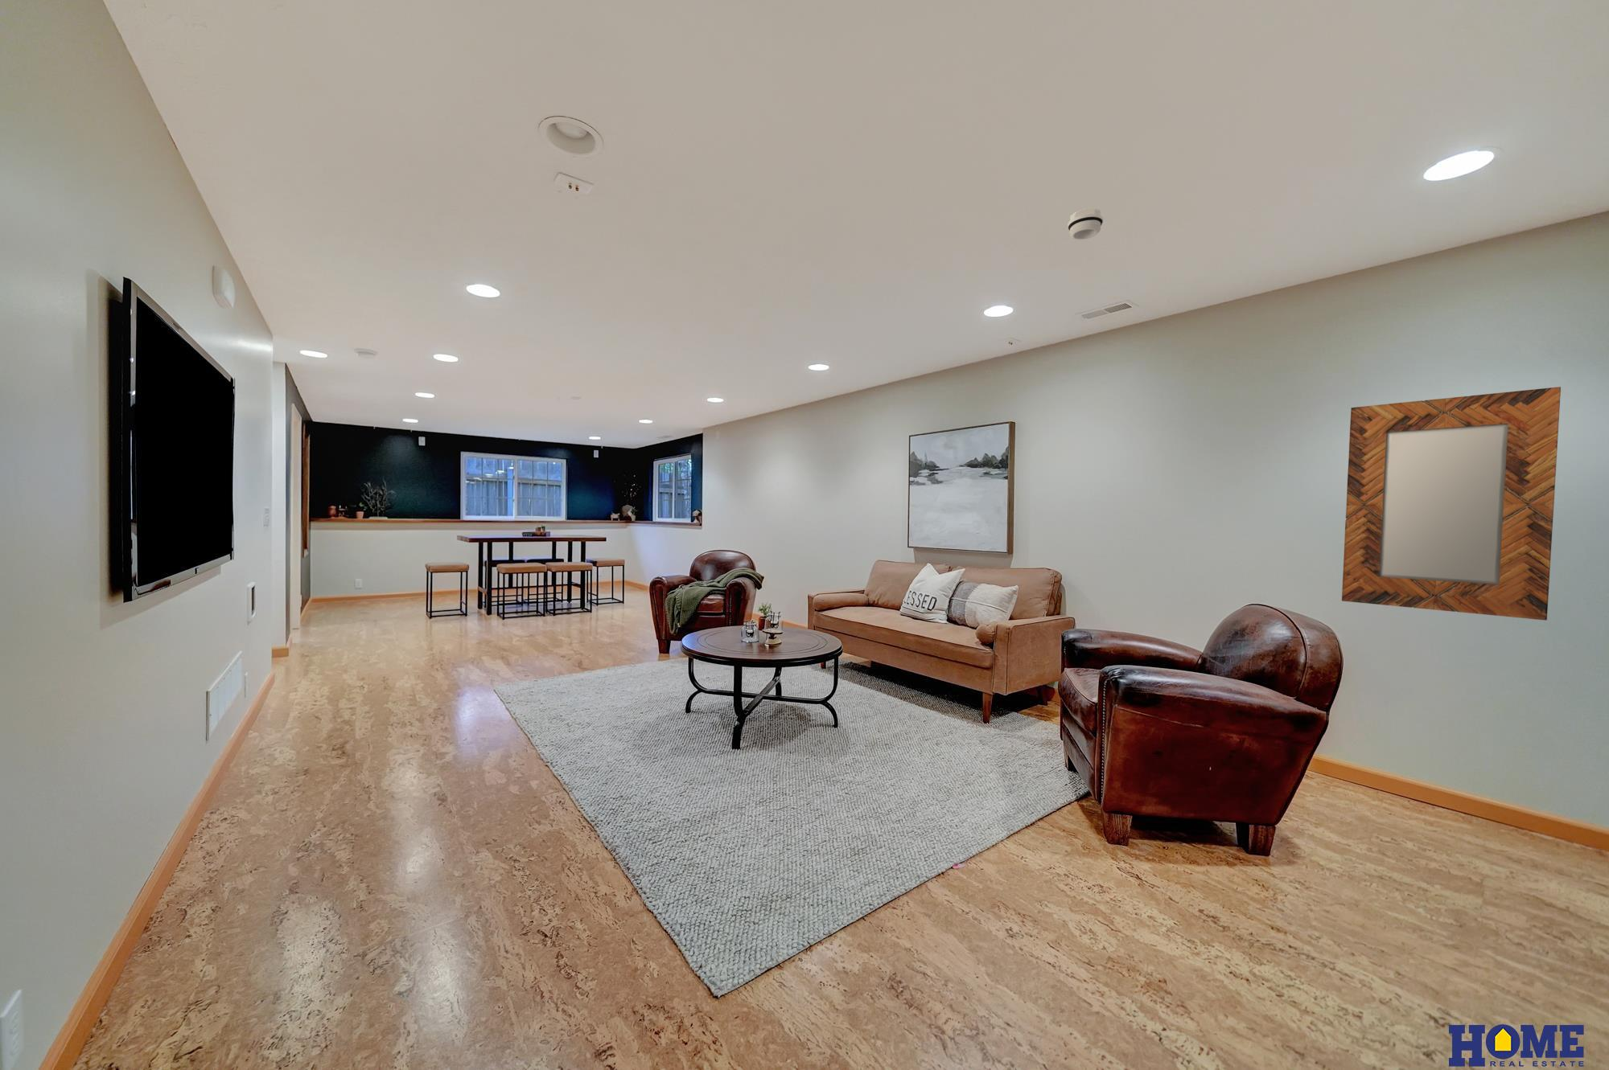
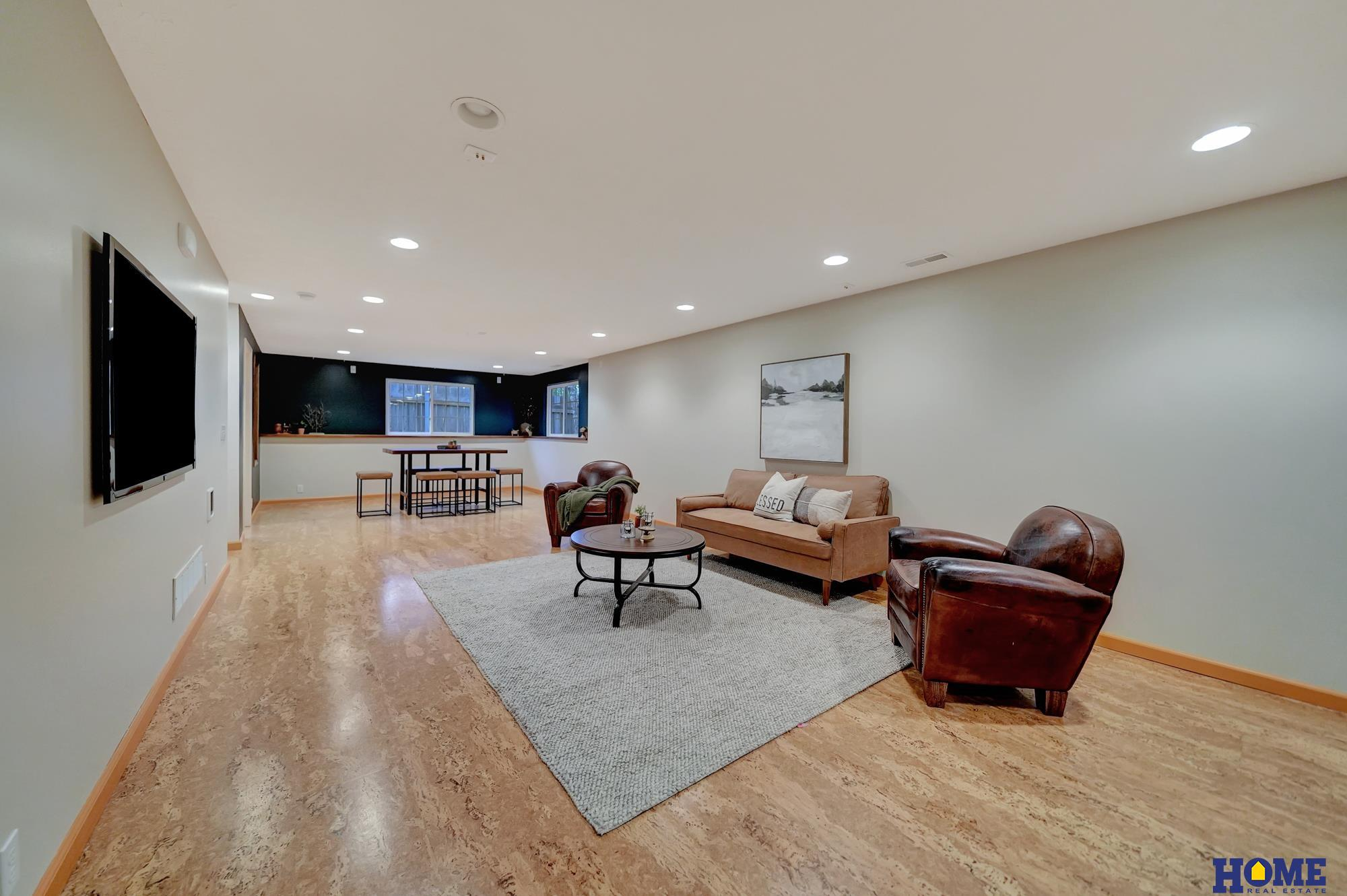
- smoke detector (1085, 225)
- home mirror (1441, 504)
